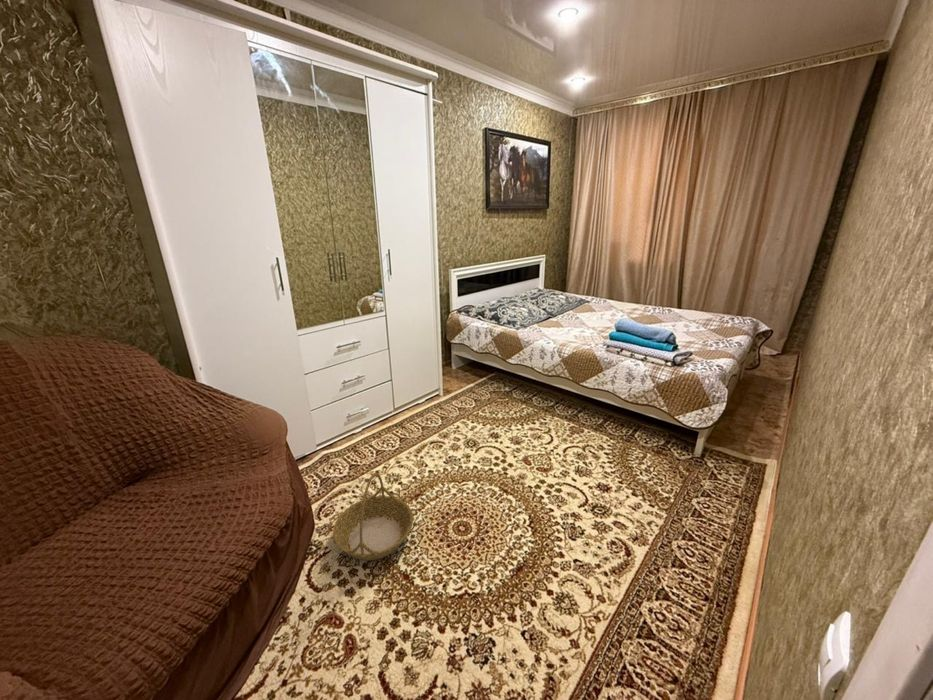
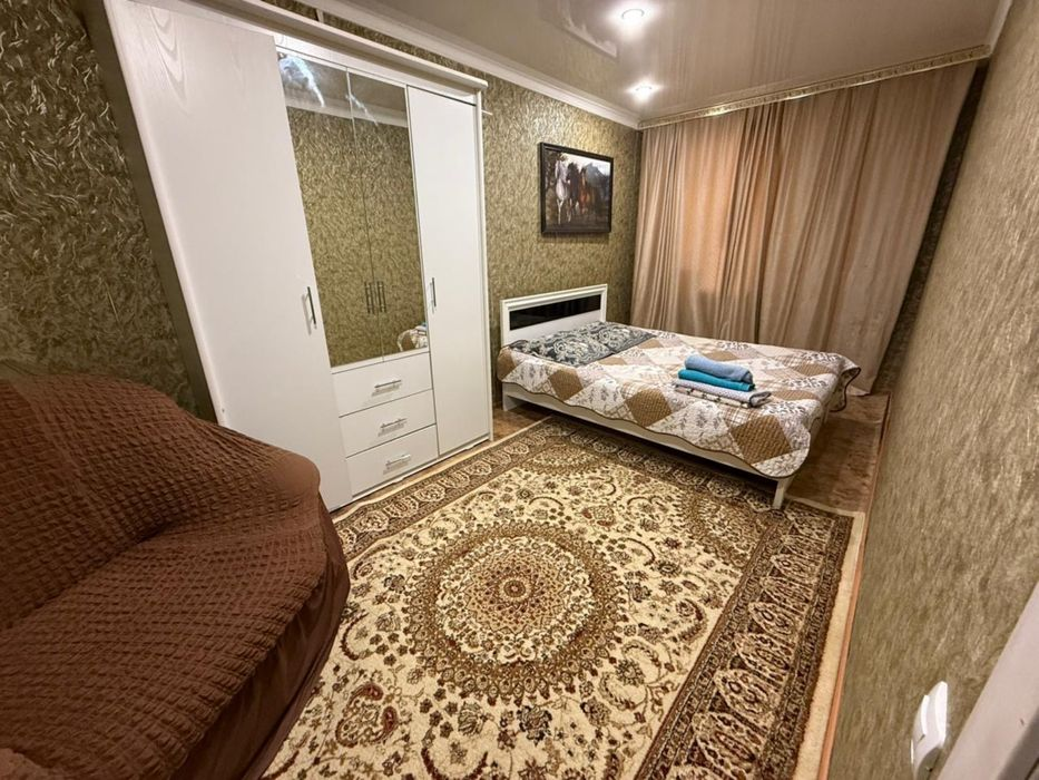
- basket (372, 509)
